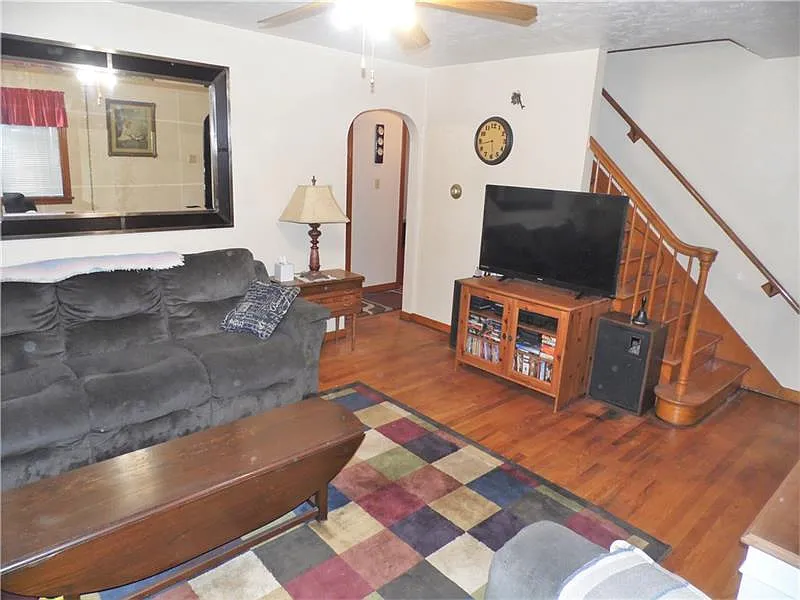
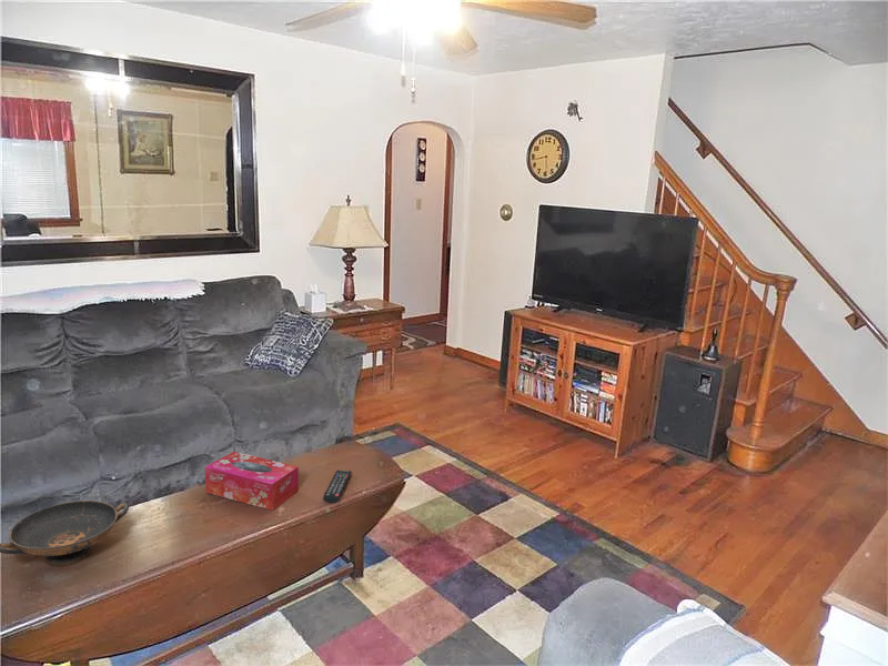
+ decorative bowl (67, 538)
+ remote control (337, 485)
+ tissue box (252, 480)
